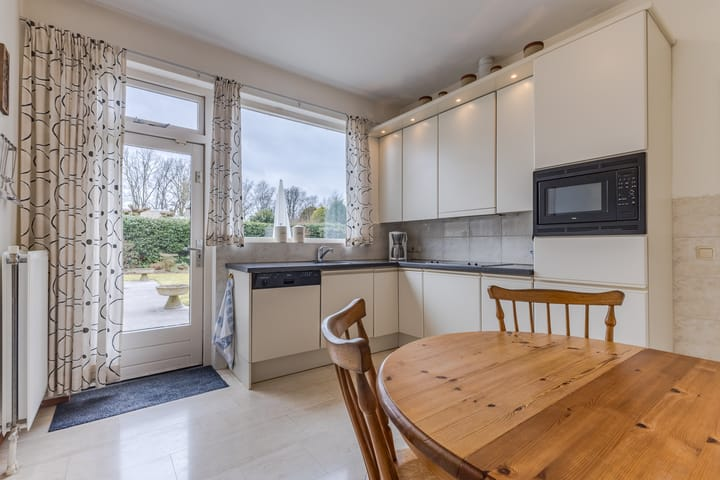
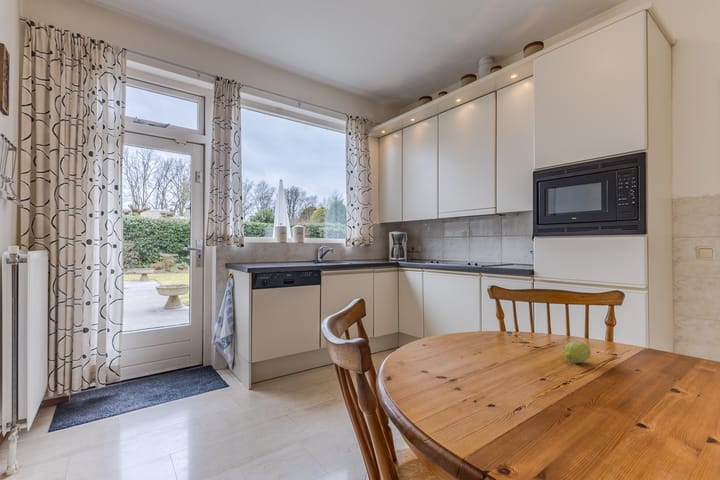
+ fruit (576, 351)
